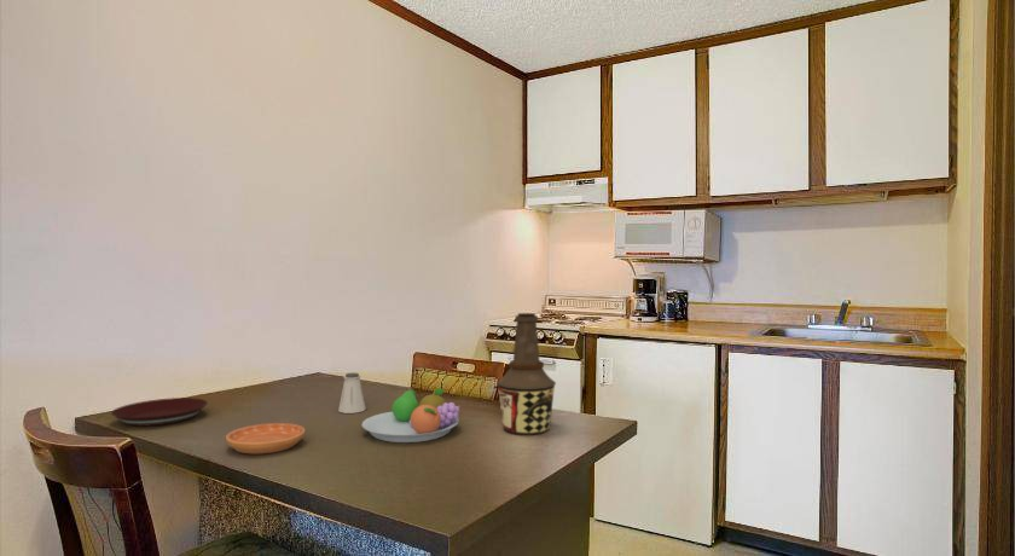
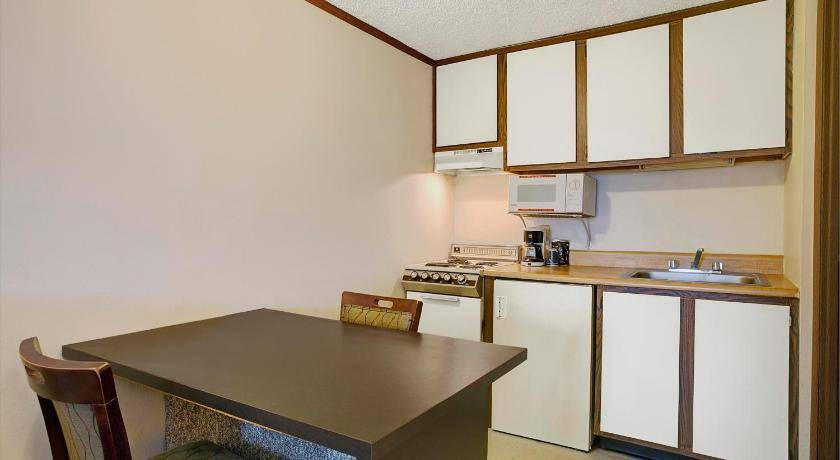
- plate (161, 412)
- fruit bowl (412, 411)
- bottle (526, 370)
- saltshaker (352, 392)
- saucer (266, 438)
